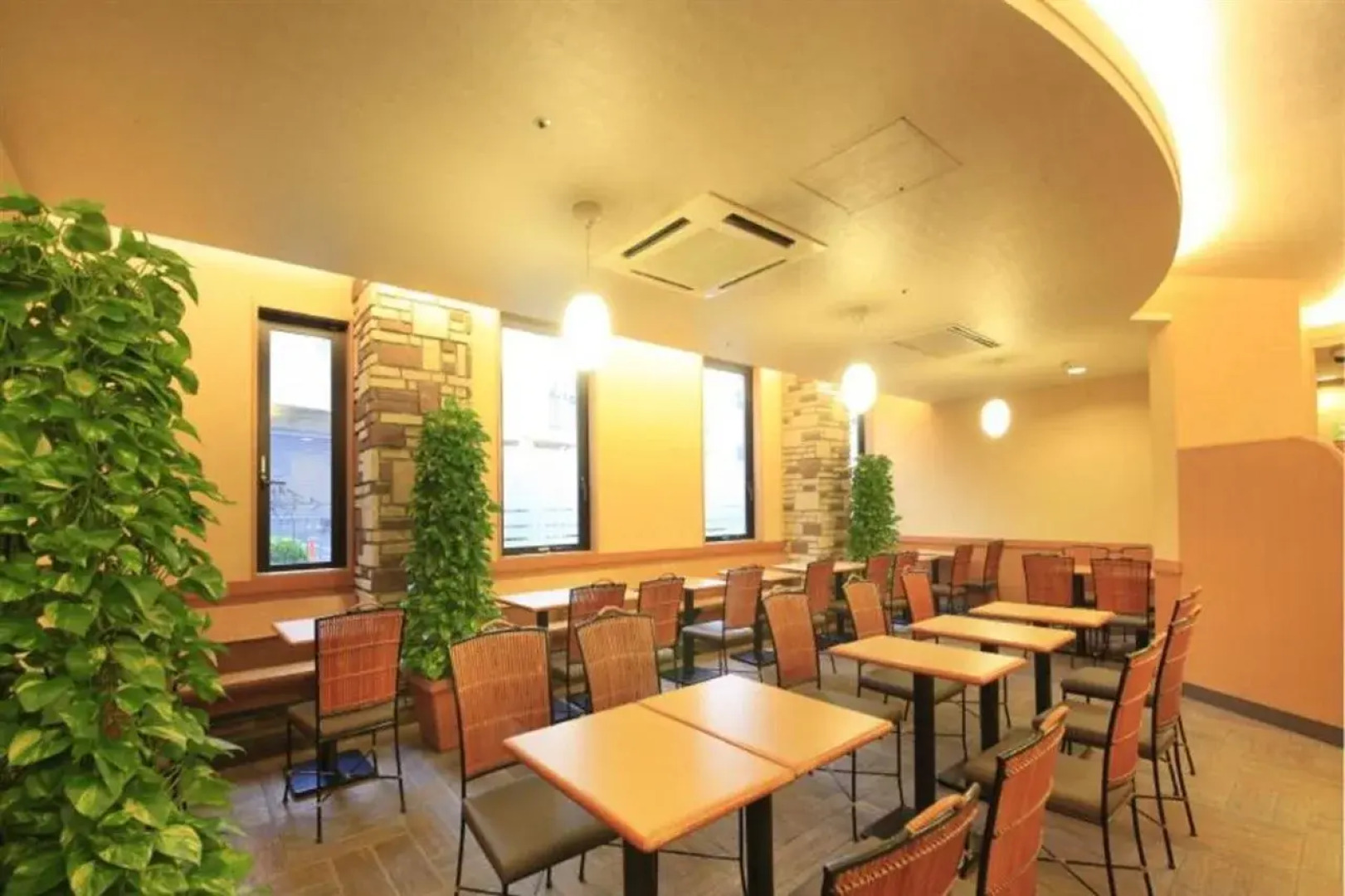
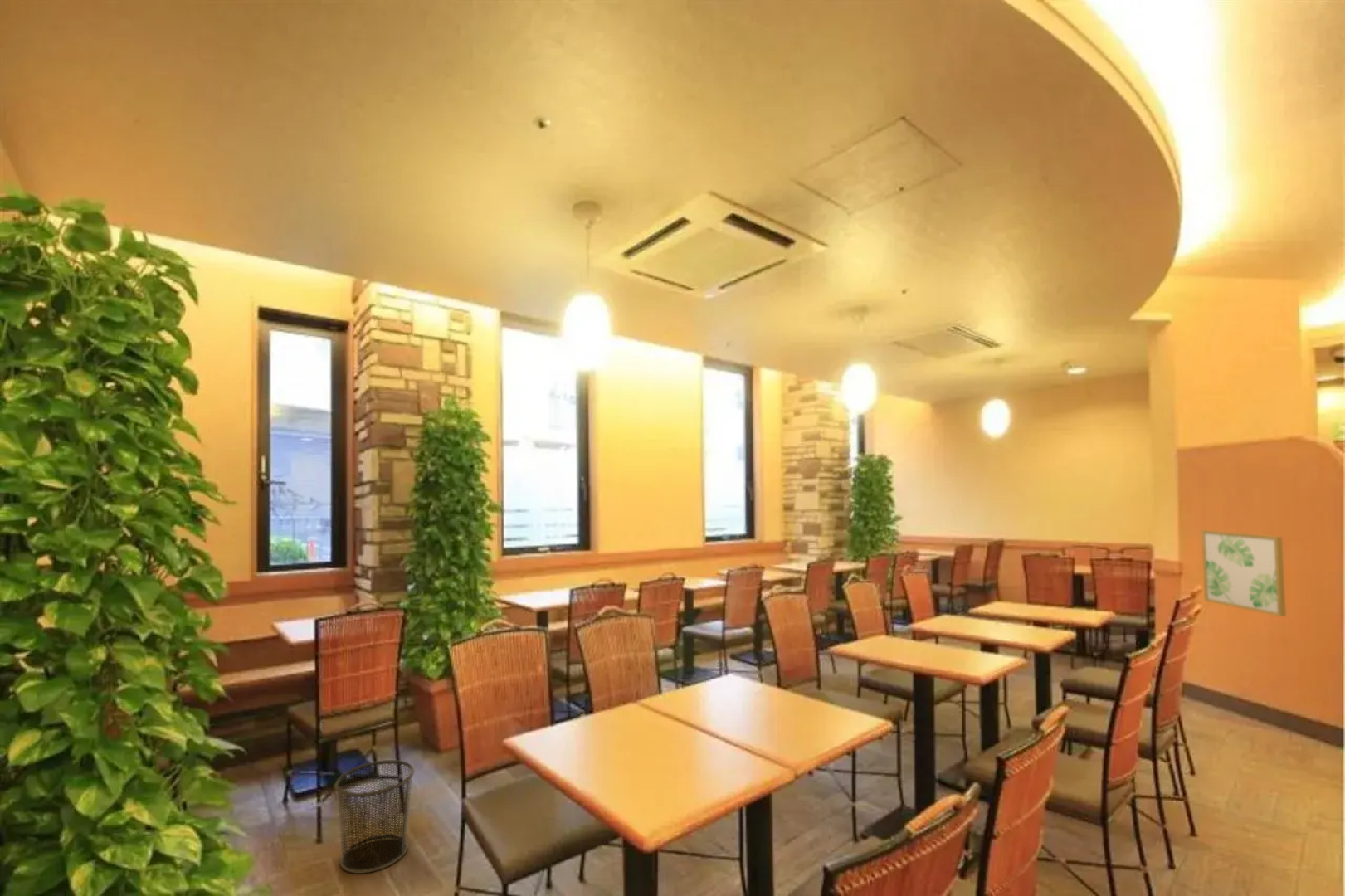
+ wall art (1240, 570)
+ waste bin (375, 815)
